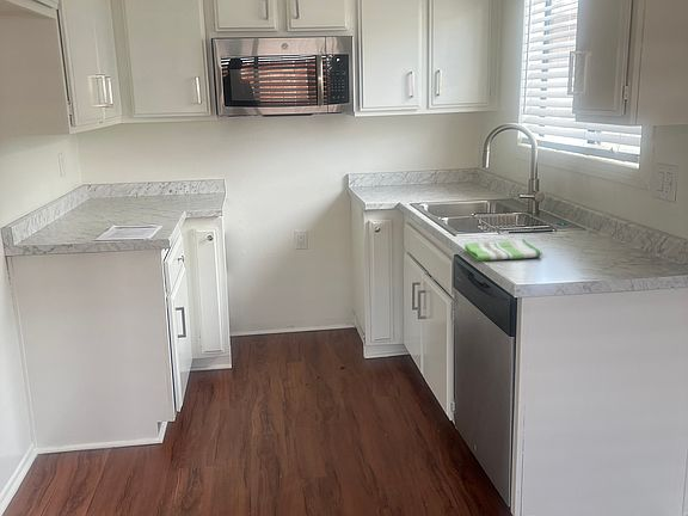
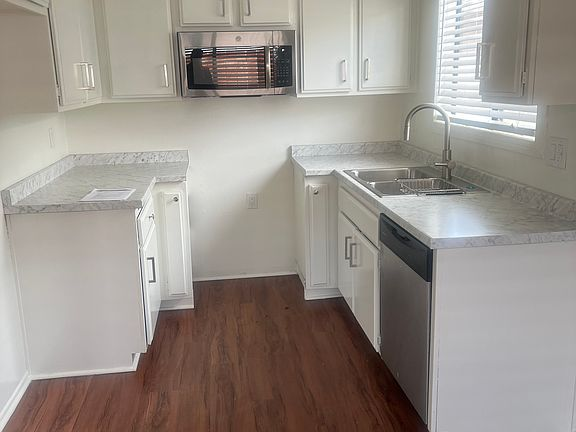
- dish towel (502, 248)
